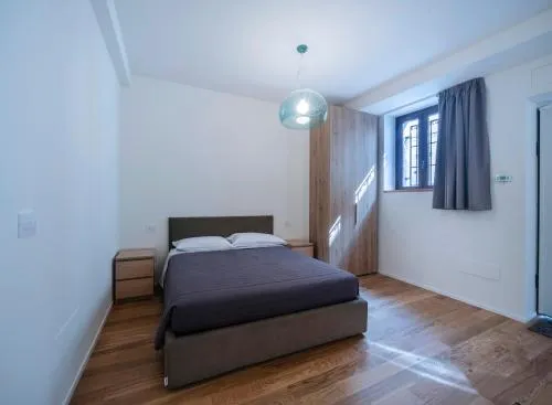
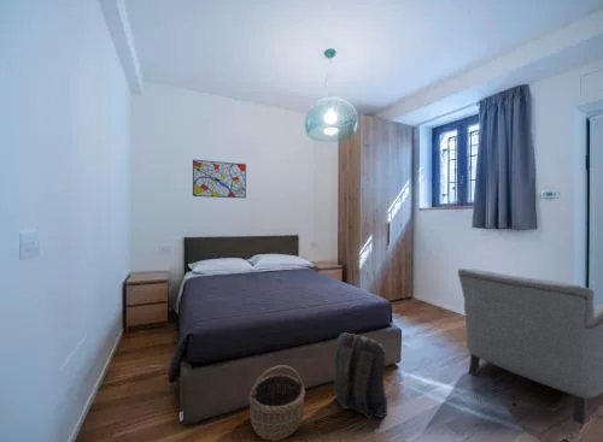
+ backpack (359, 370)
+ chair (532, 325)
+ wall art (219, 179)
+ wicker basket (276, 394)
